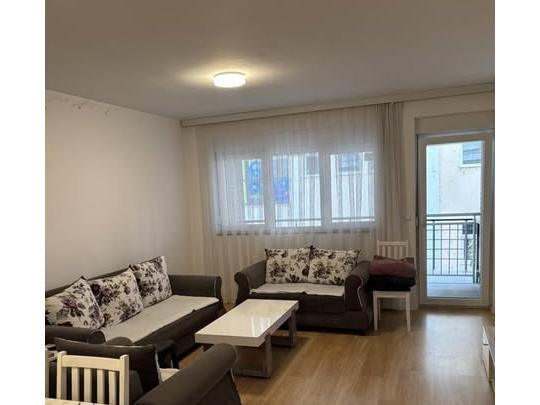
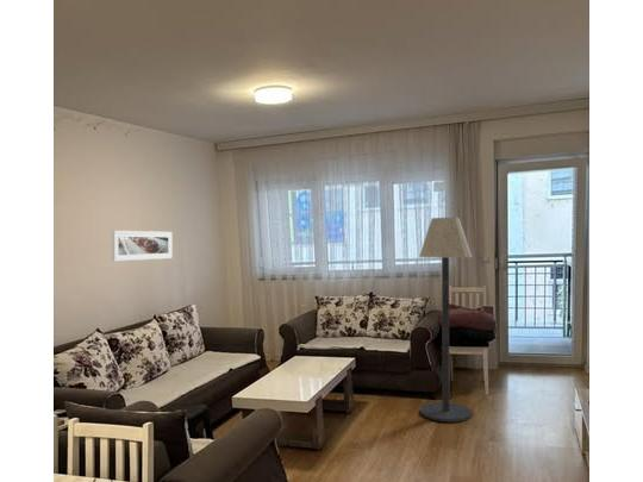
+ floor lamp (445, 315)
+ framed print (144, 245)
